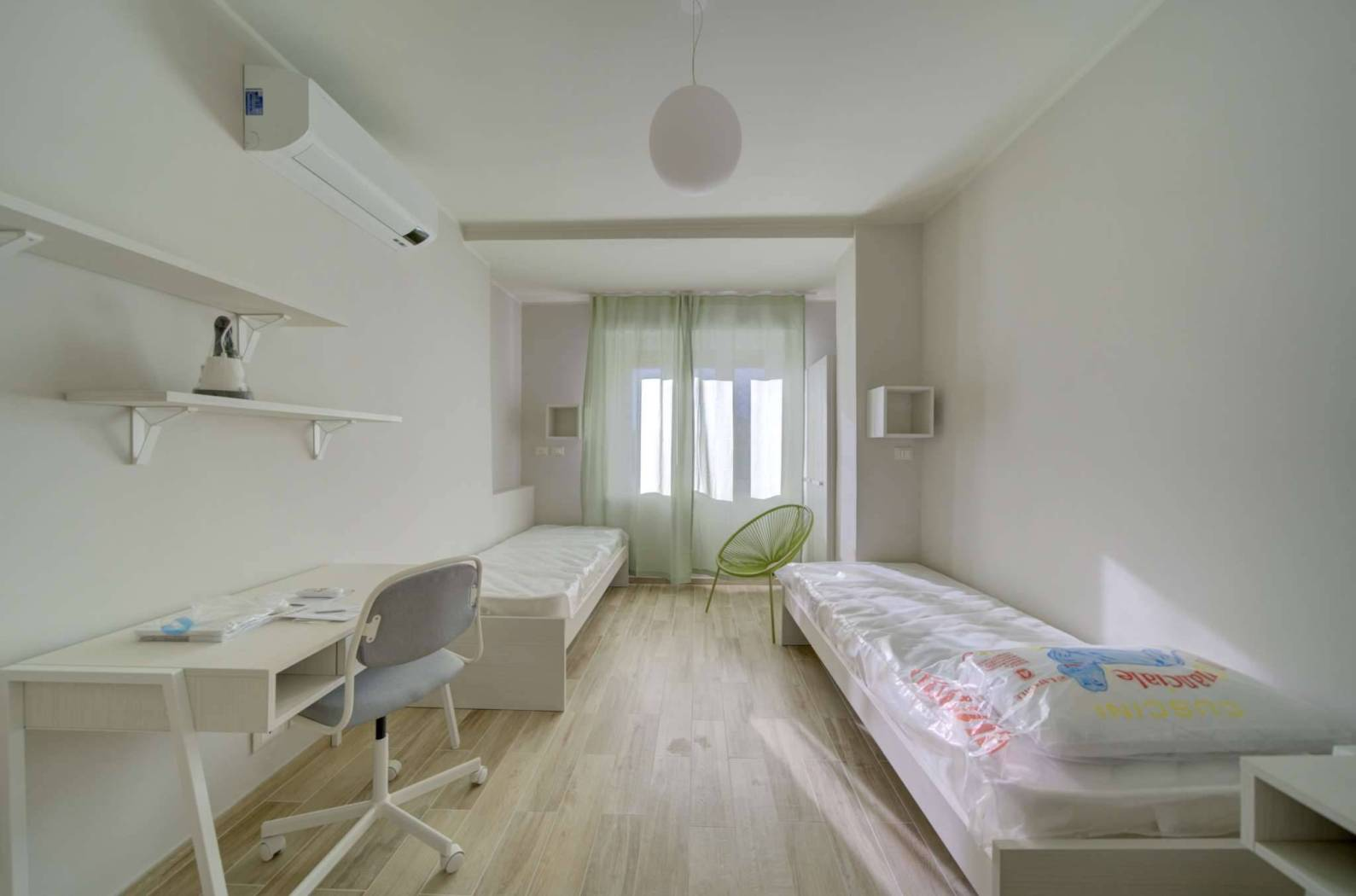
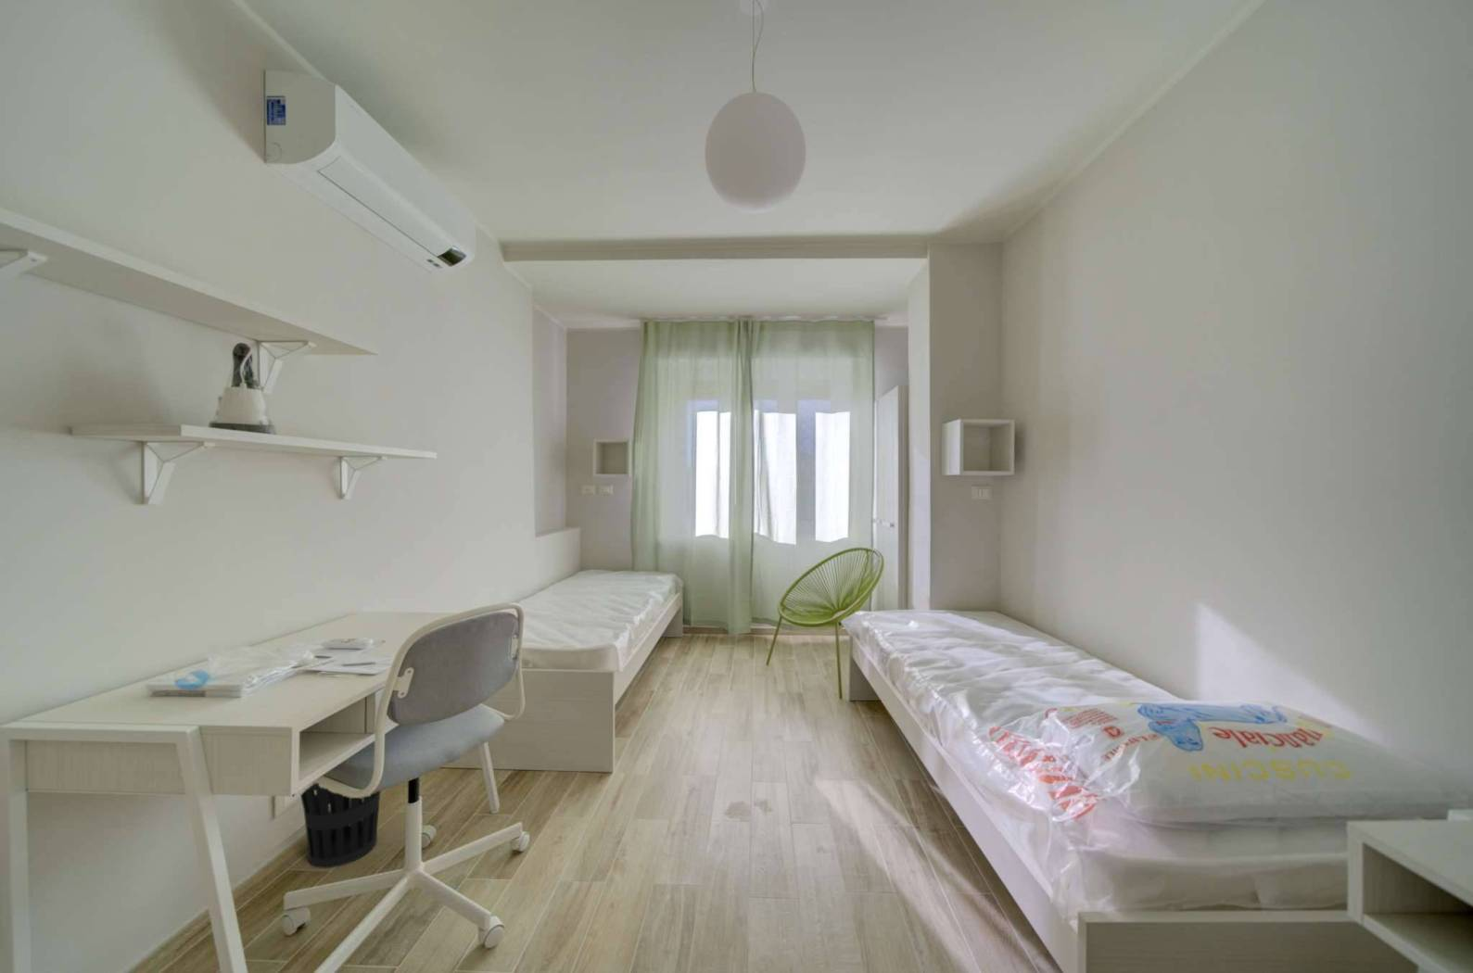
+ wastebasket (343, 806)
